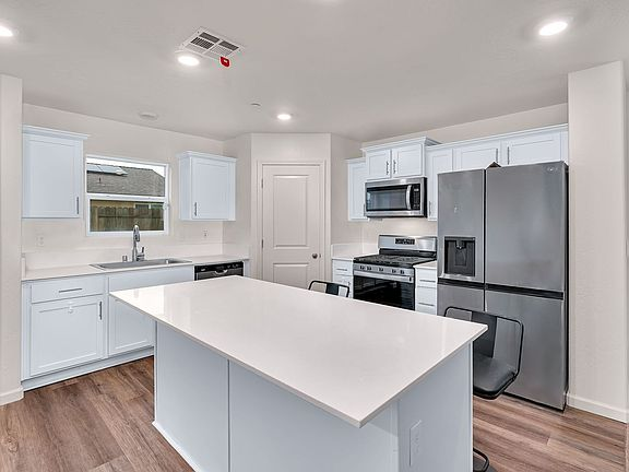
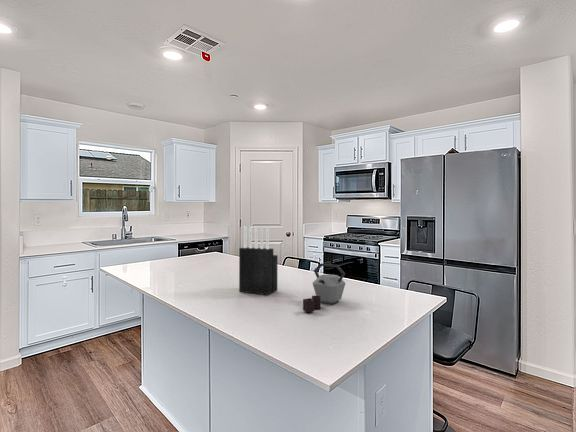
+ knife block (259, 258)
+ kettle (321, 285)
